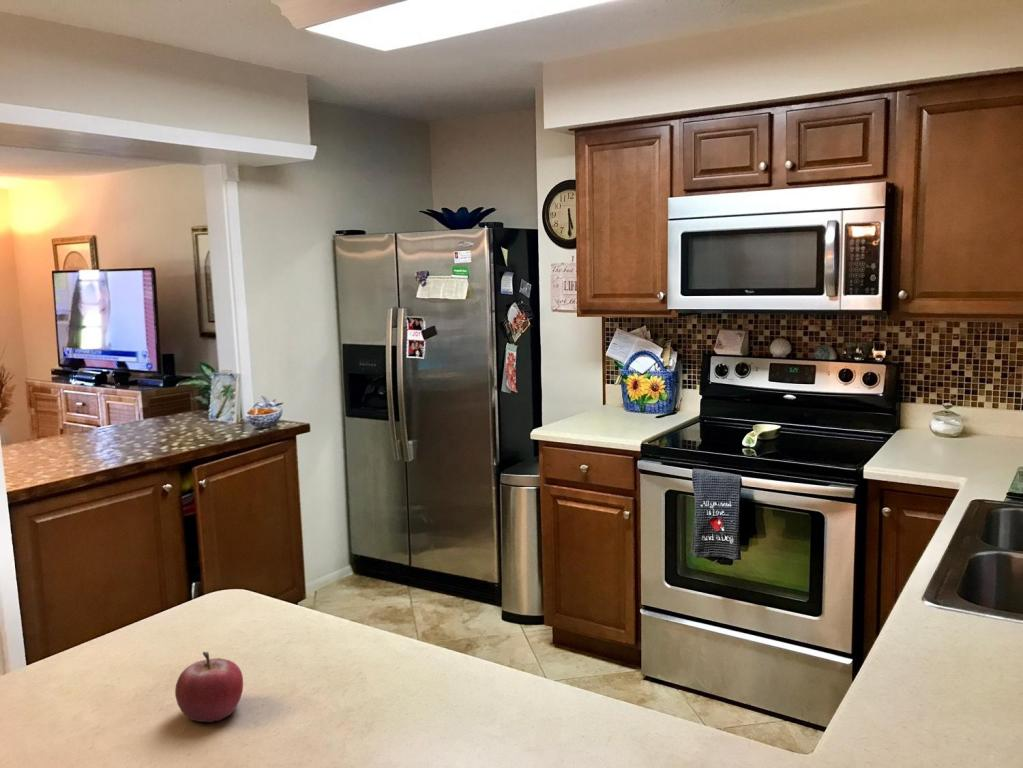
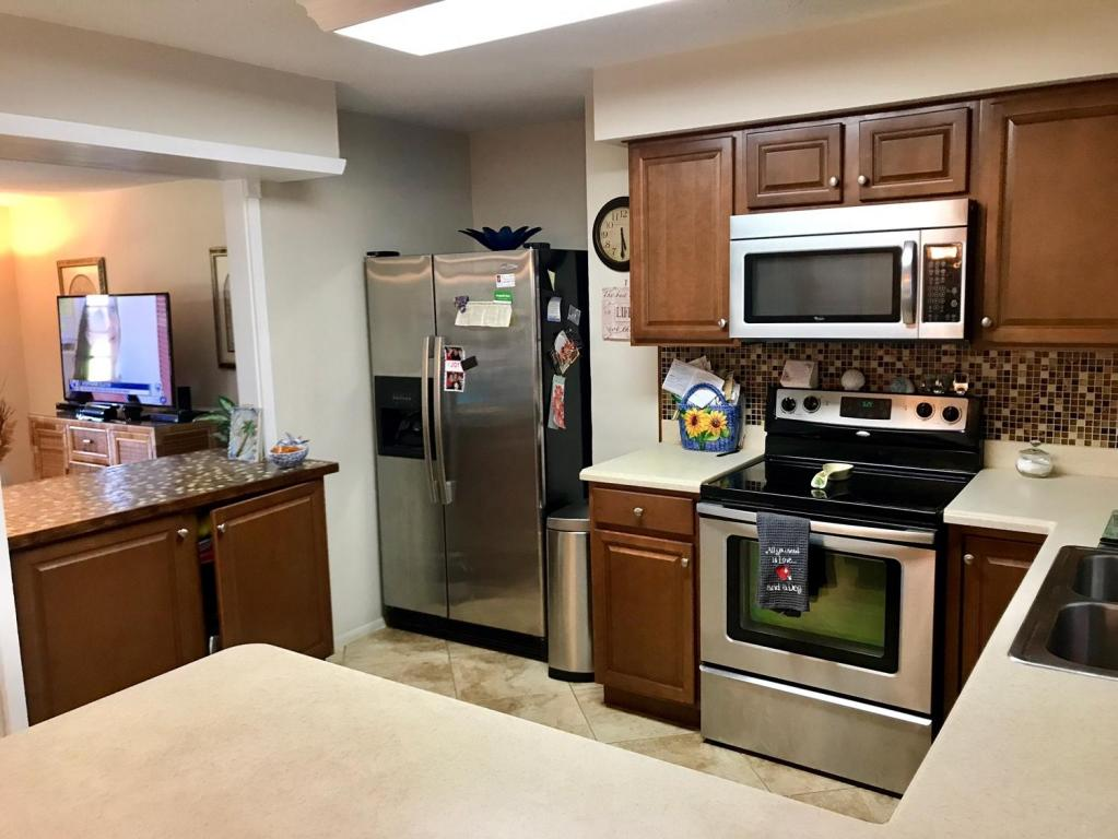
- fruit (210, 683)
